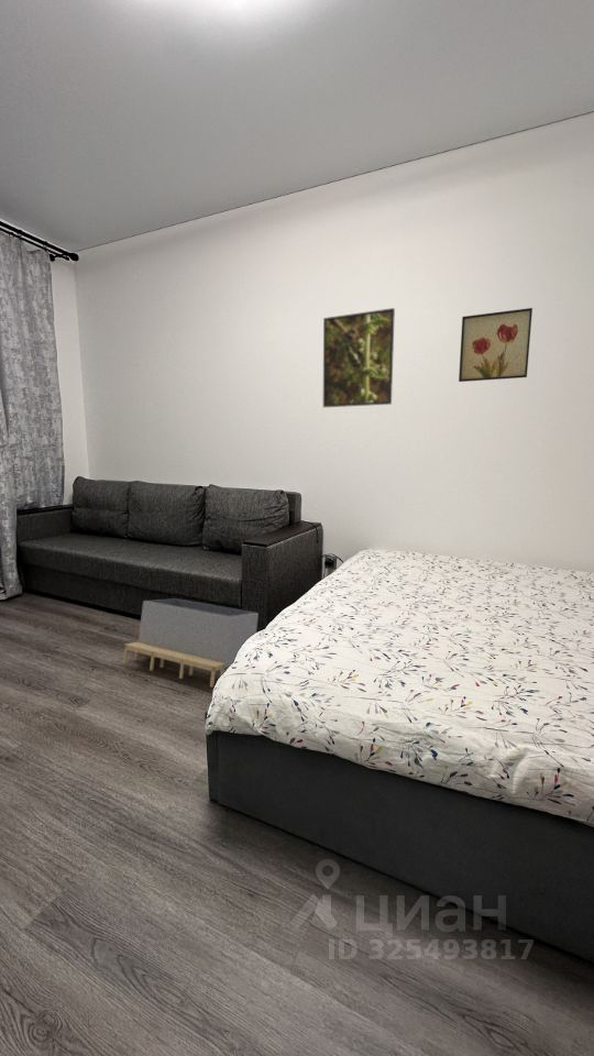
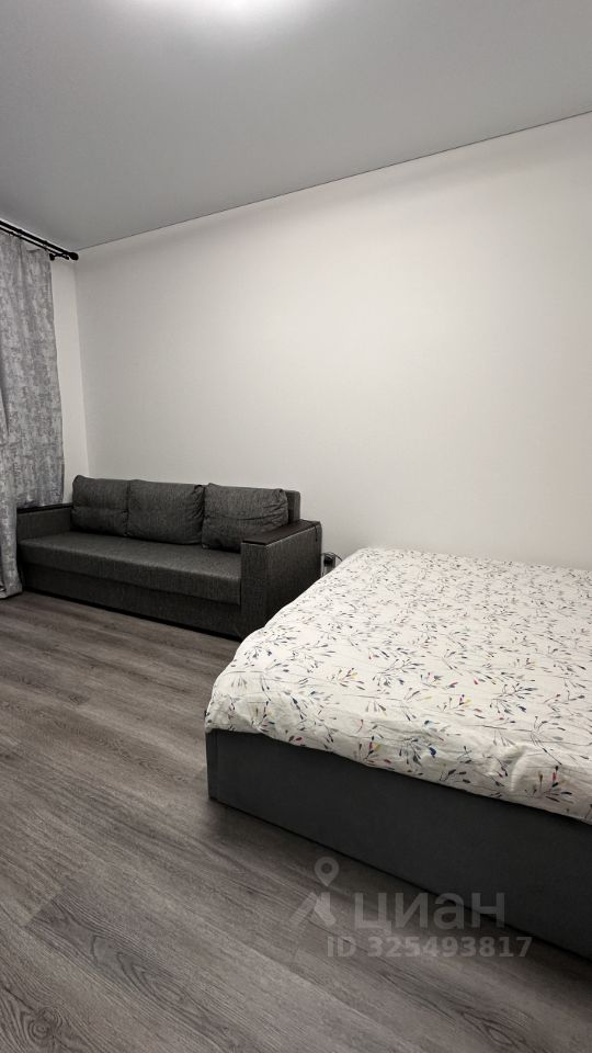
- wall art (494, 346)
- storage bin (191, 632)
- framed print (356, 360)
